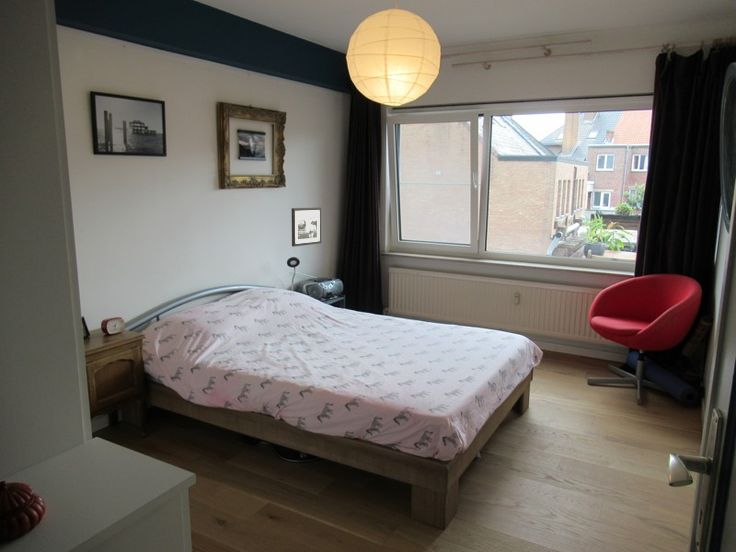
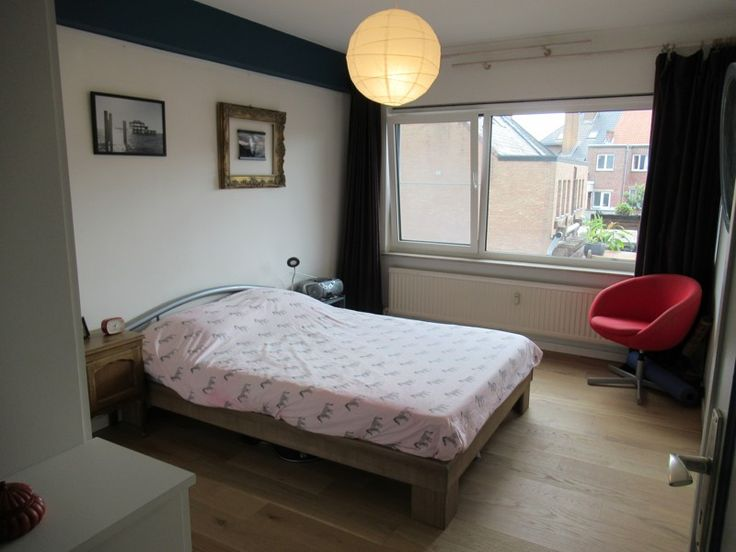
- picture frame (307, 226)
